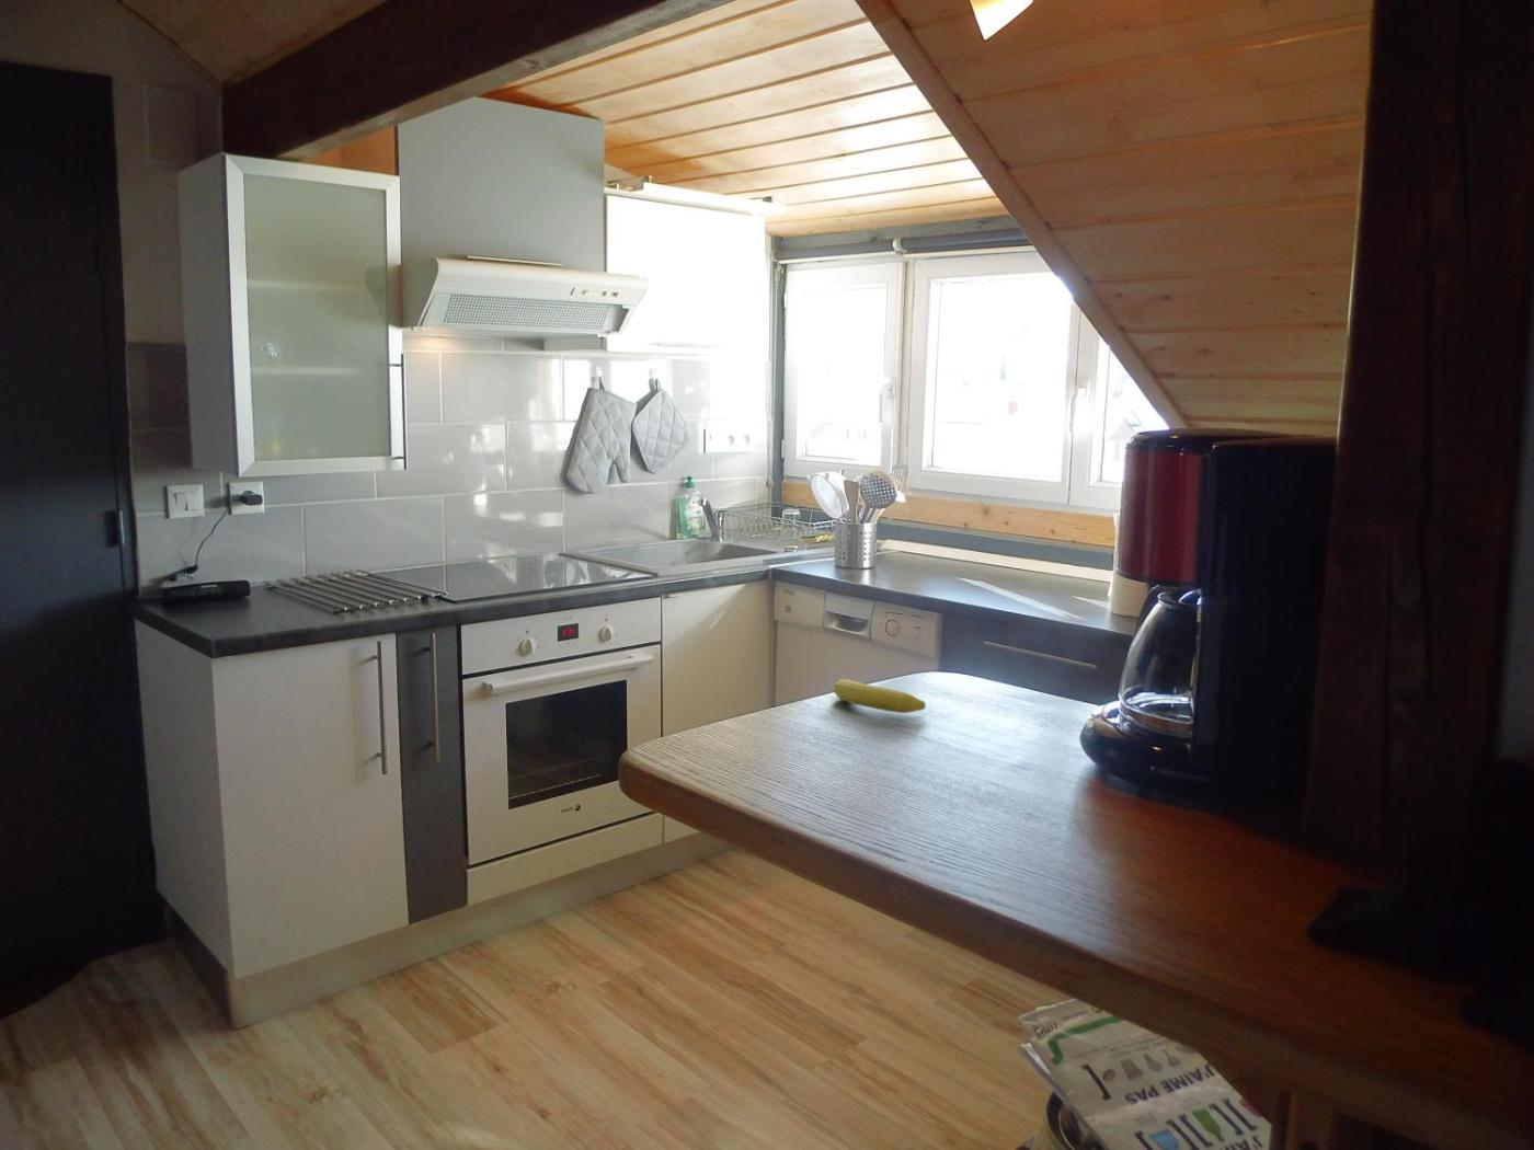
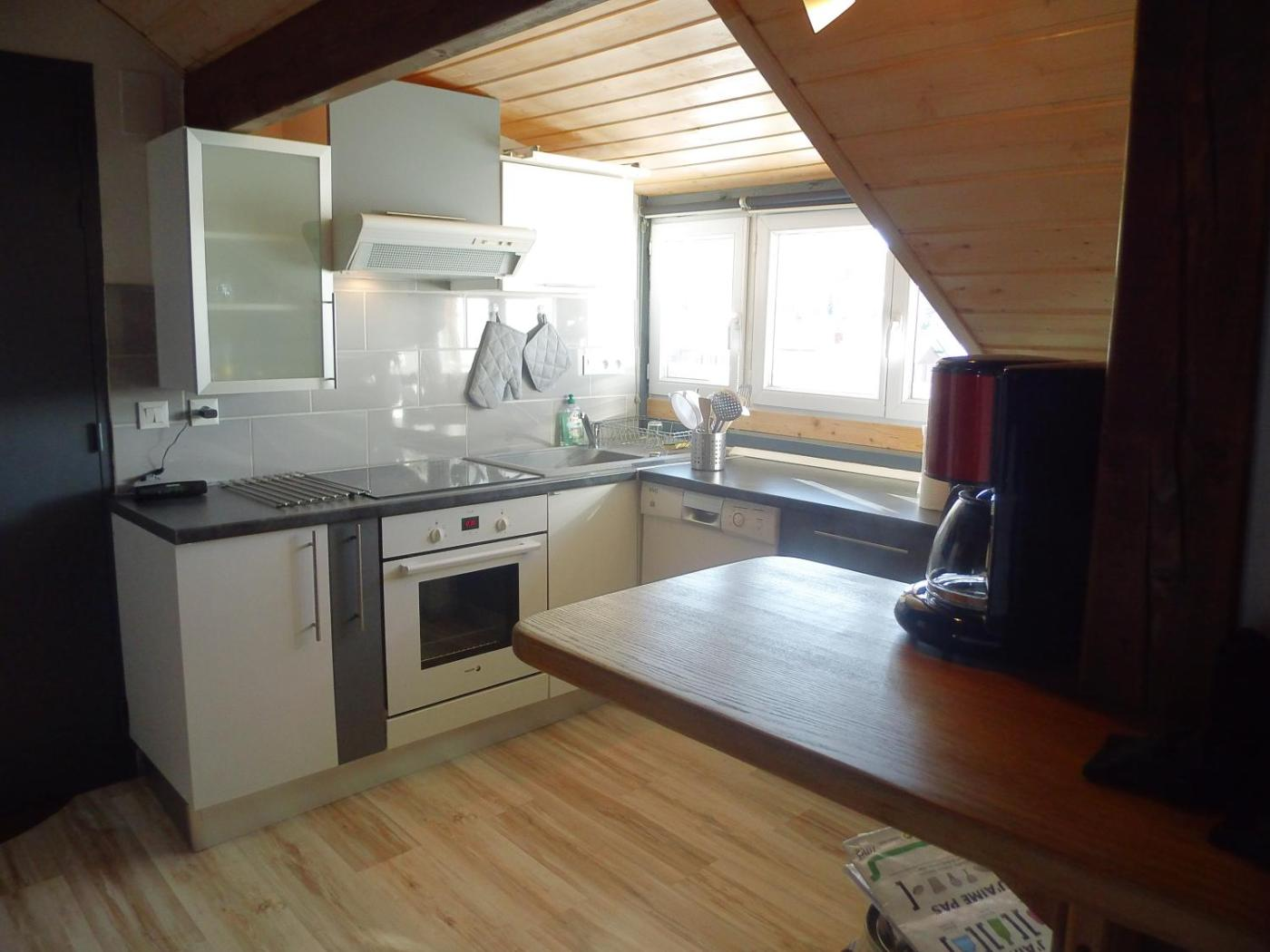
- fruit (870, 692)
